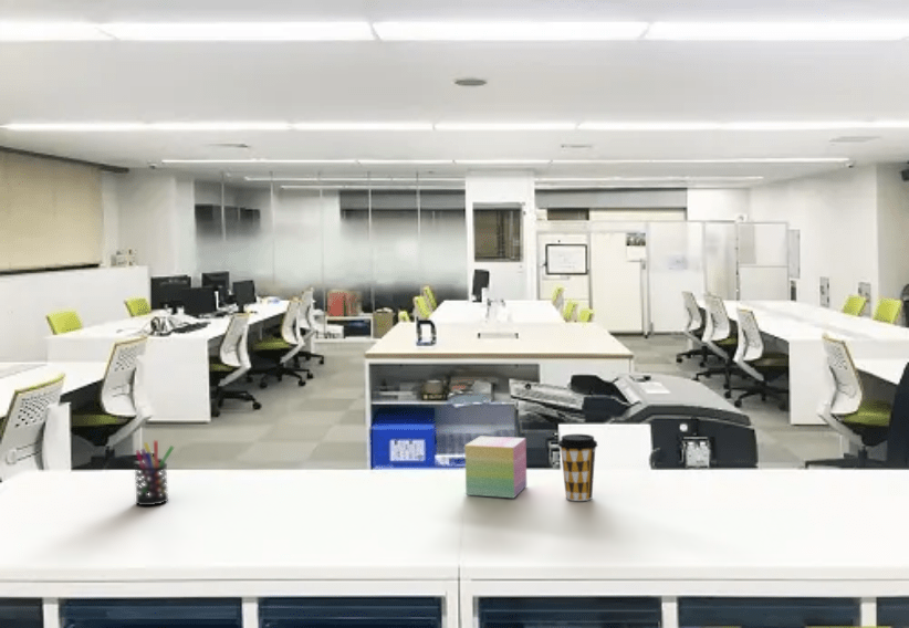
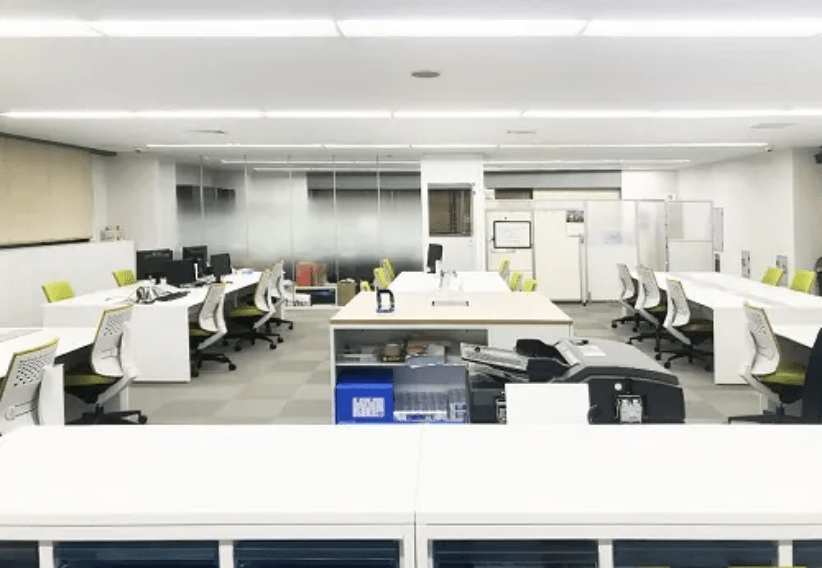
- coffee cup (577, 467)
- pen holder (155, 470)
- sticky notes (495, 465)
